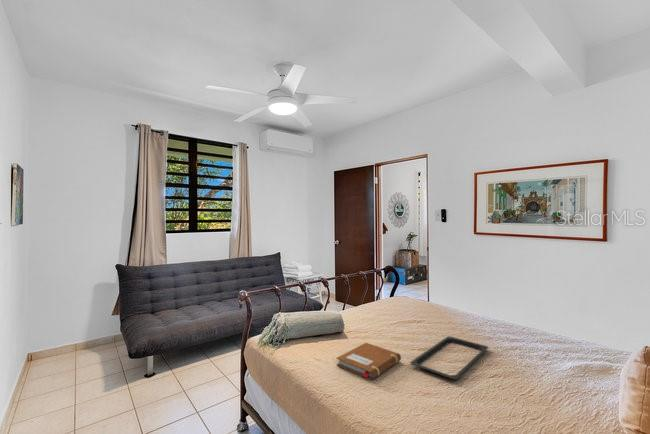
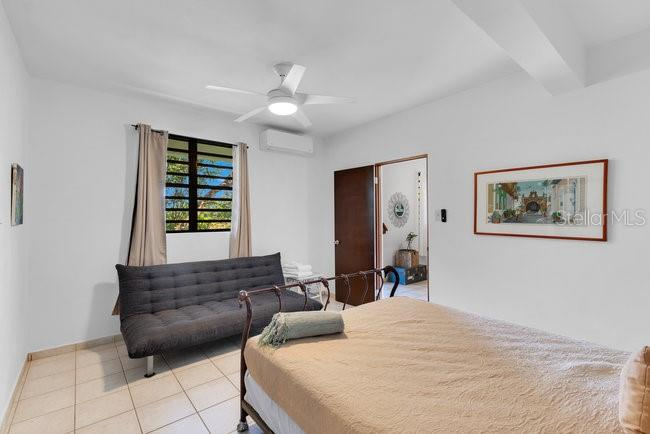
- serving tray (444, 346)
- notebook (368, 360)
